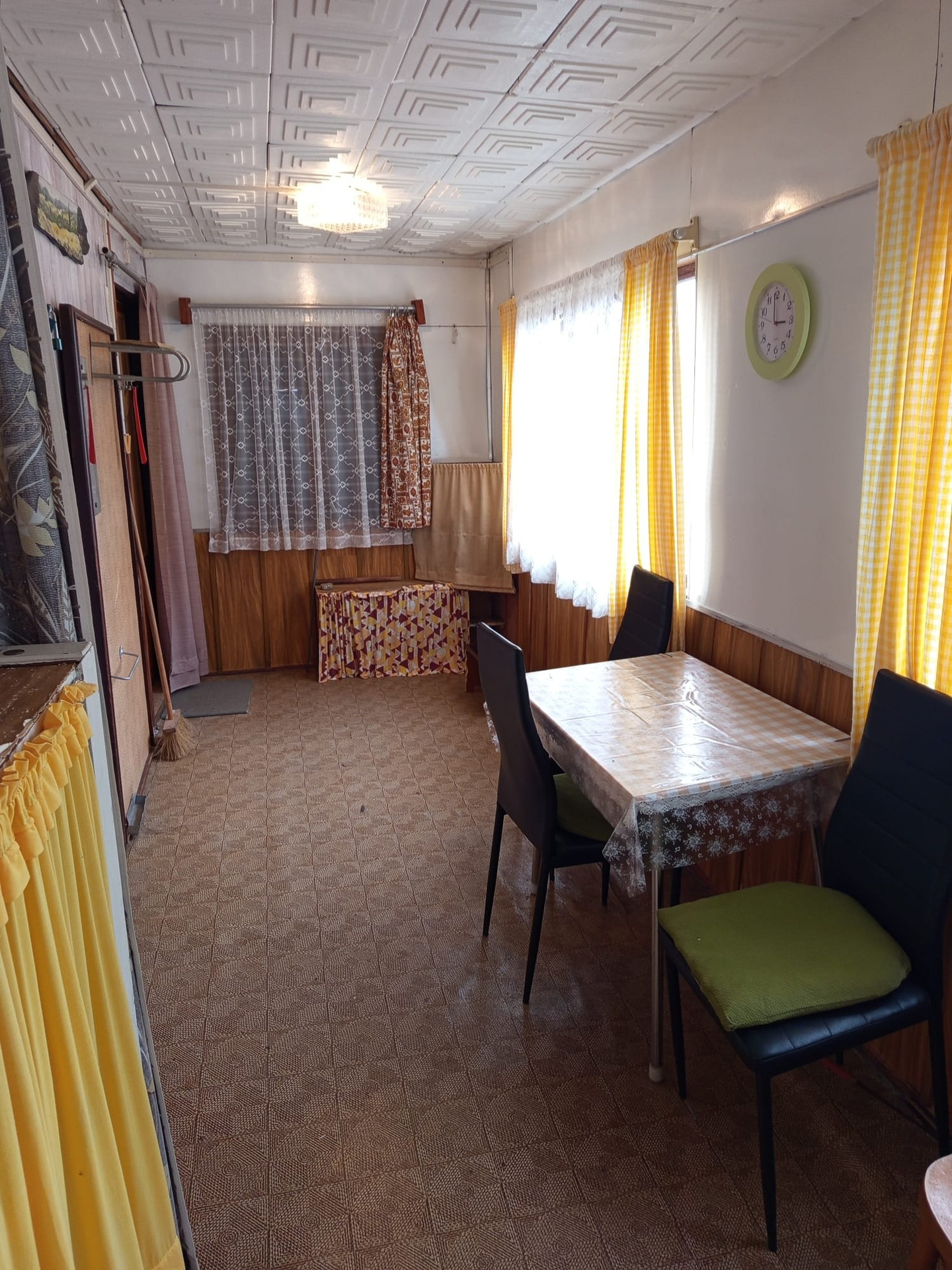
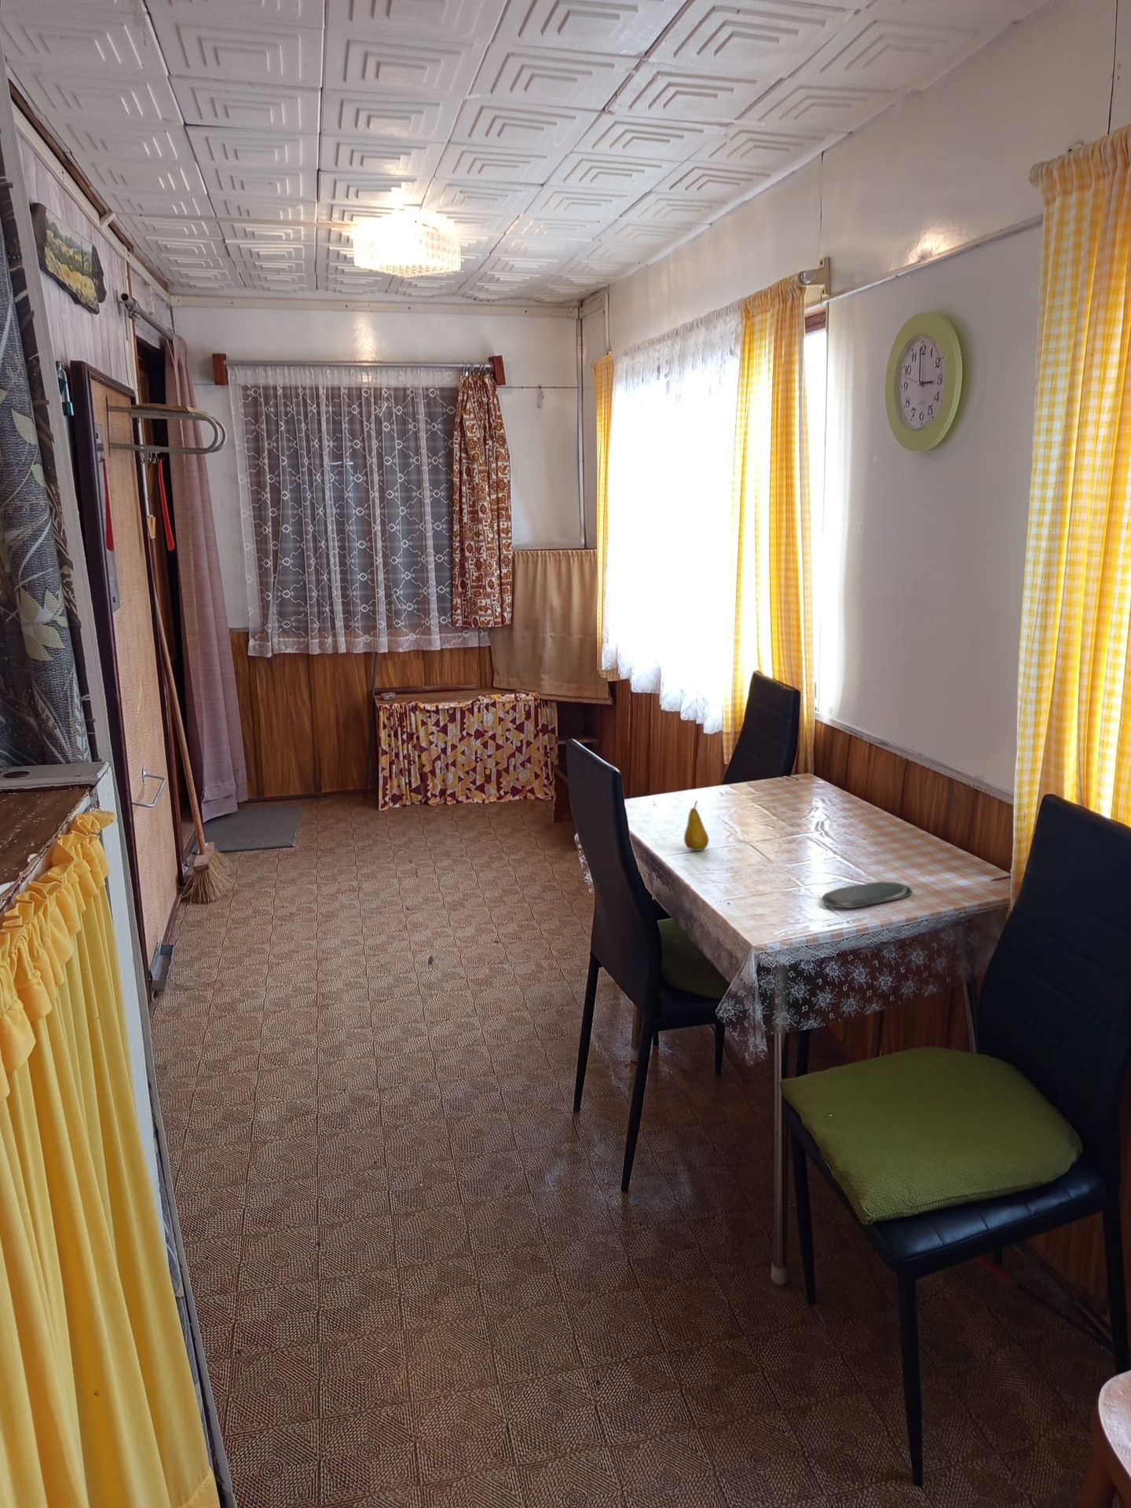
+ oval tray (866, 894)
+ fruit (696, 825)
